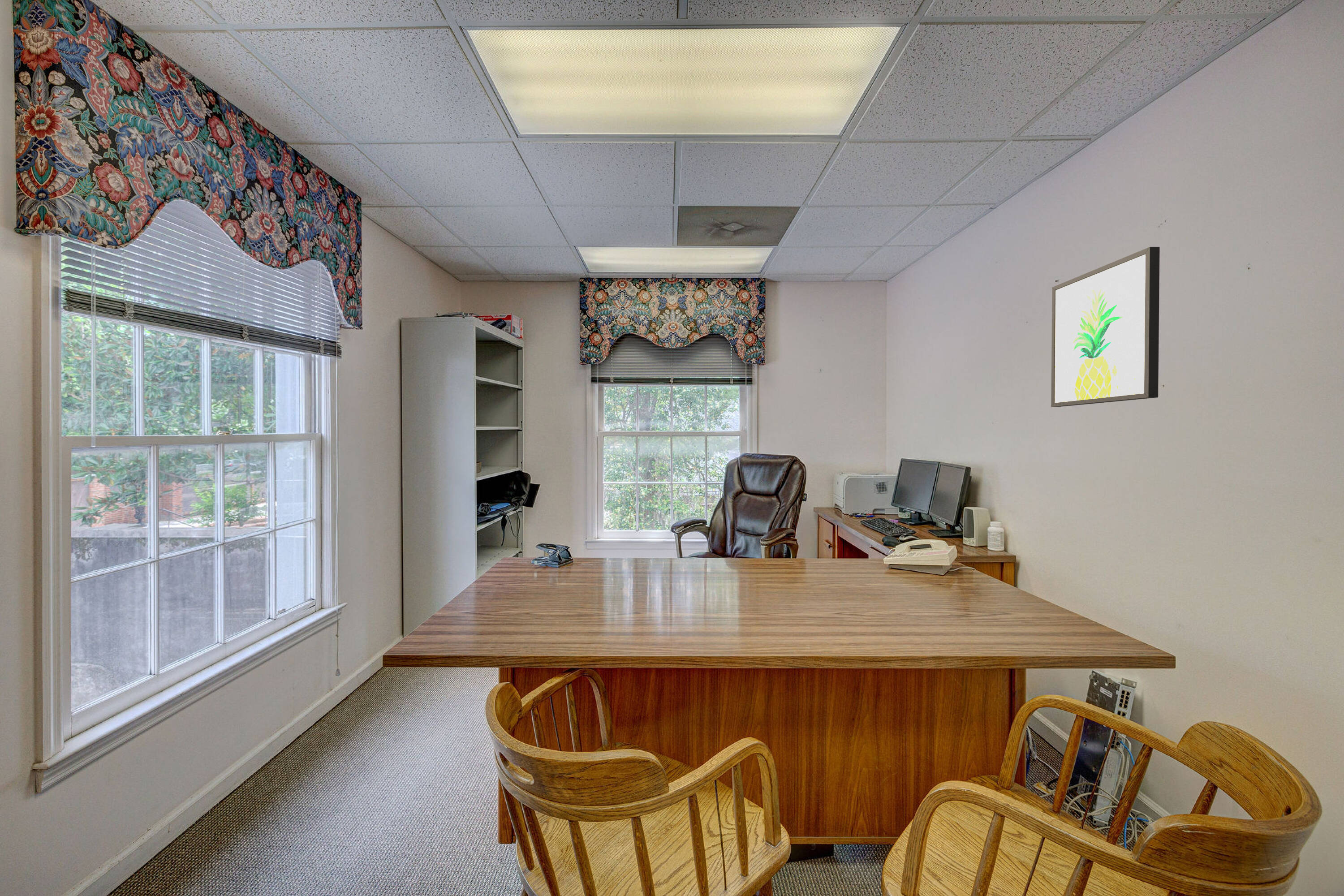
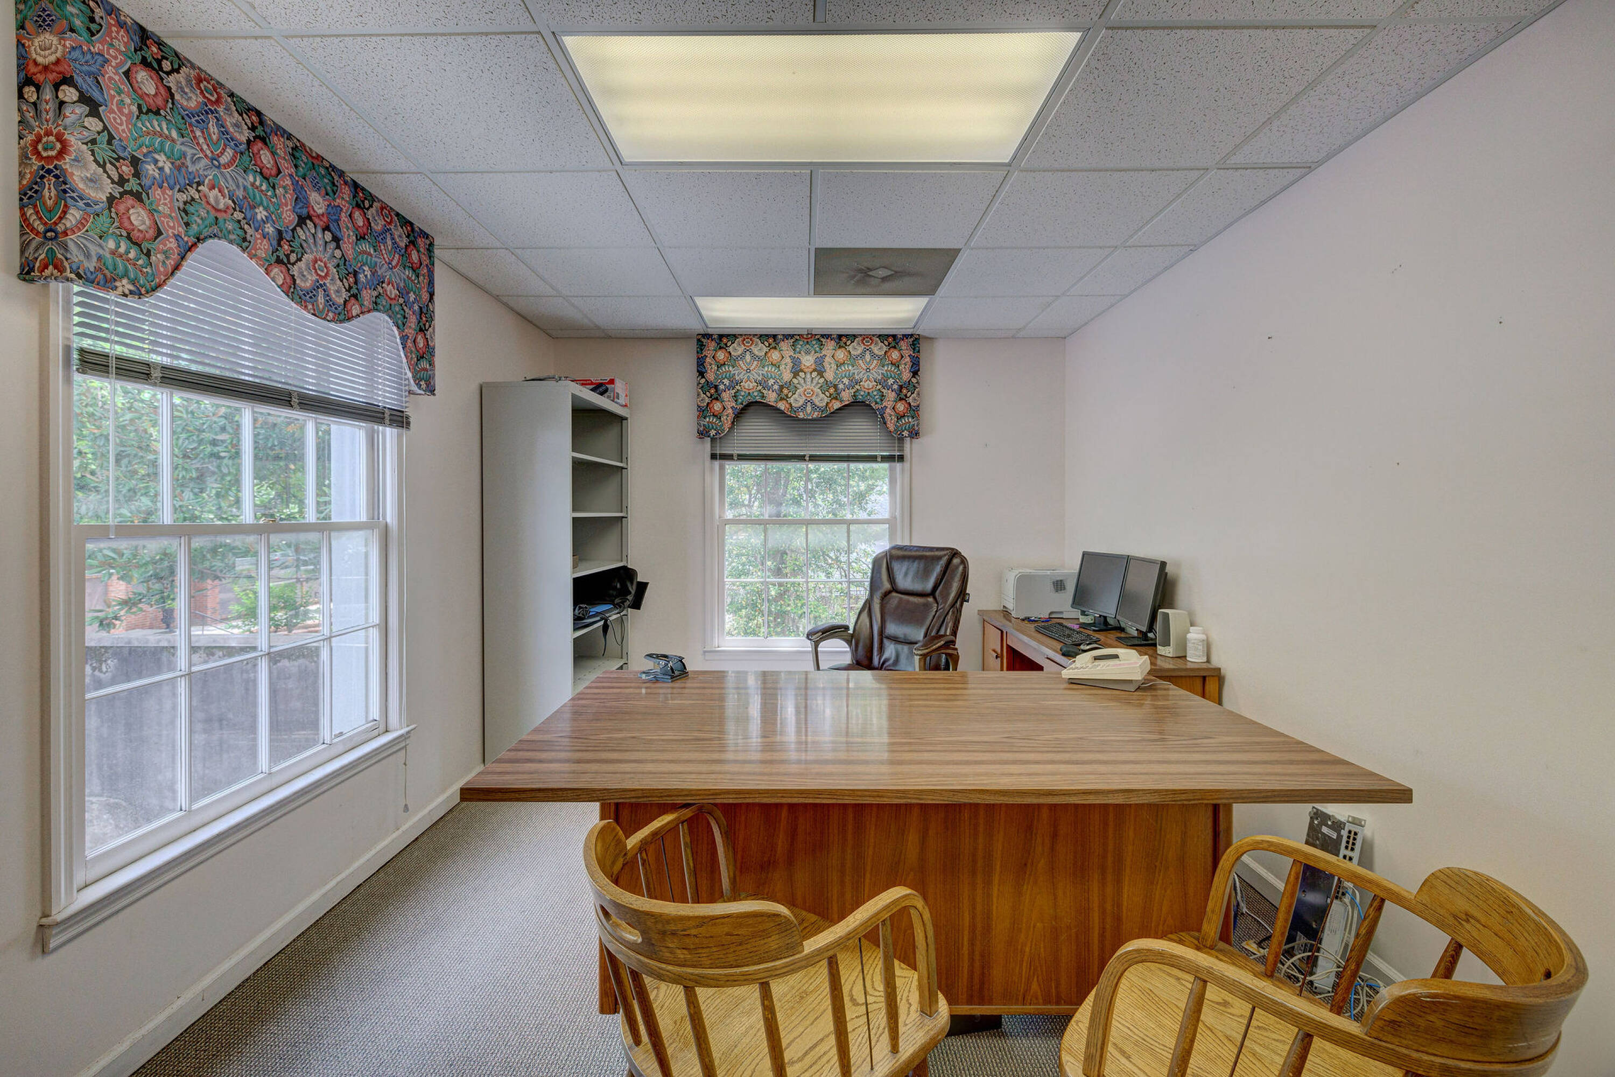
- wall art (1099, 336)
